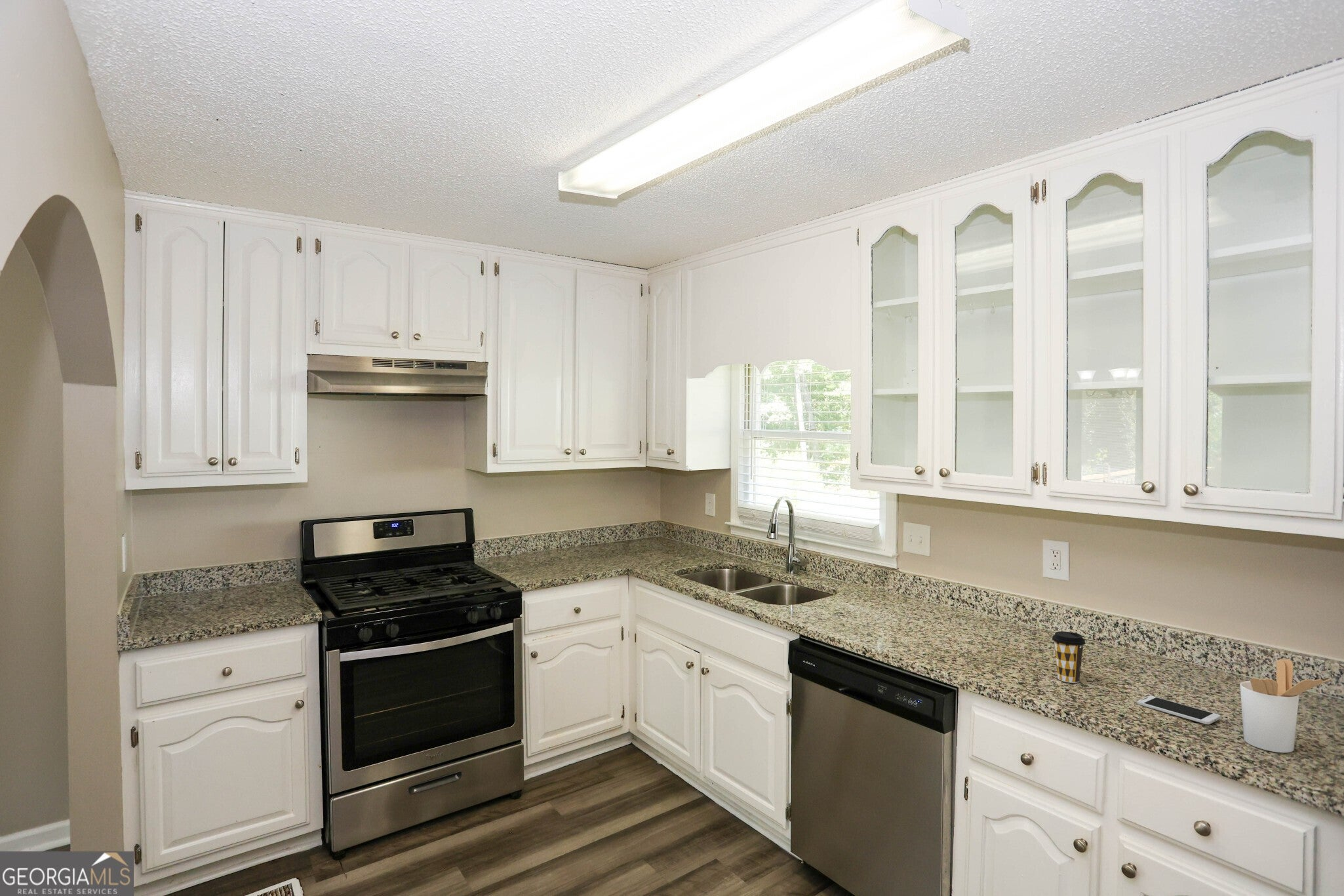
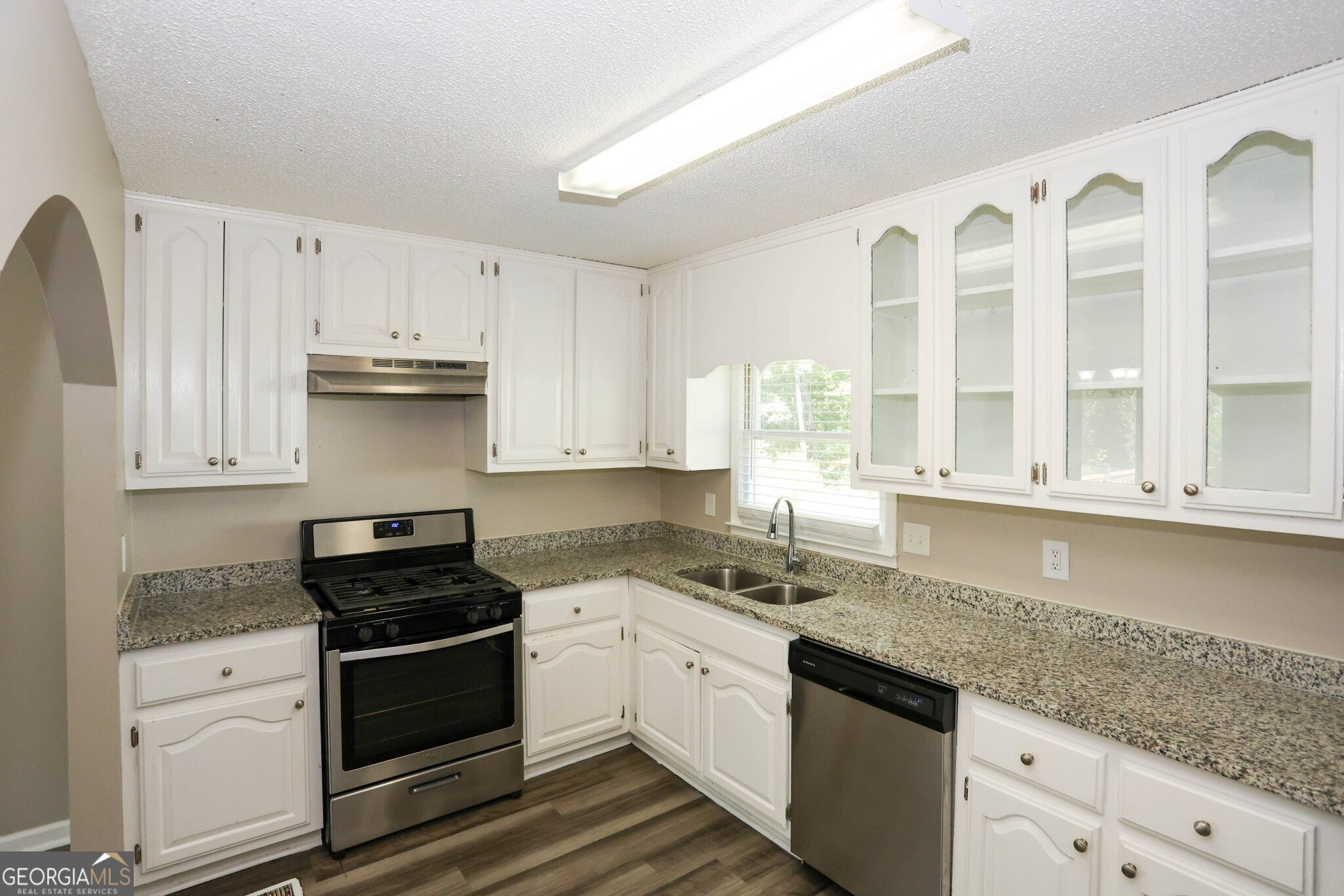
- smartphone (1177, 709)
- utensil holder (1283, 707)
- coffee cup (1068, 657)
